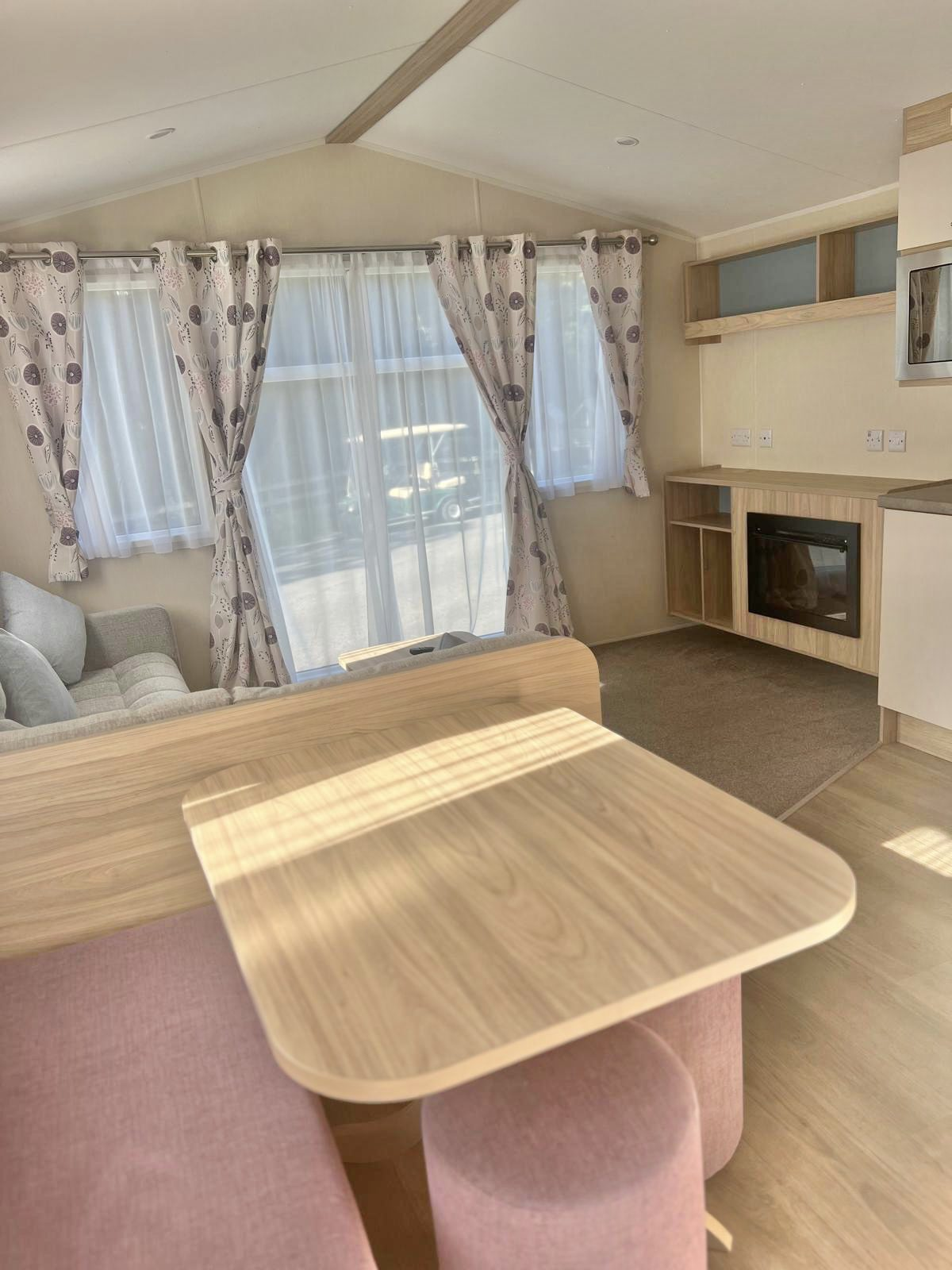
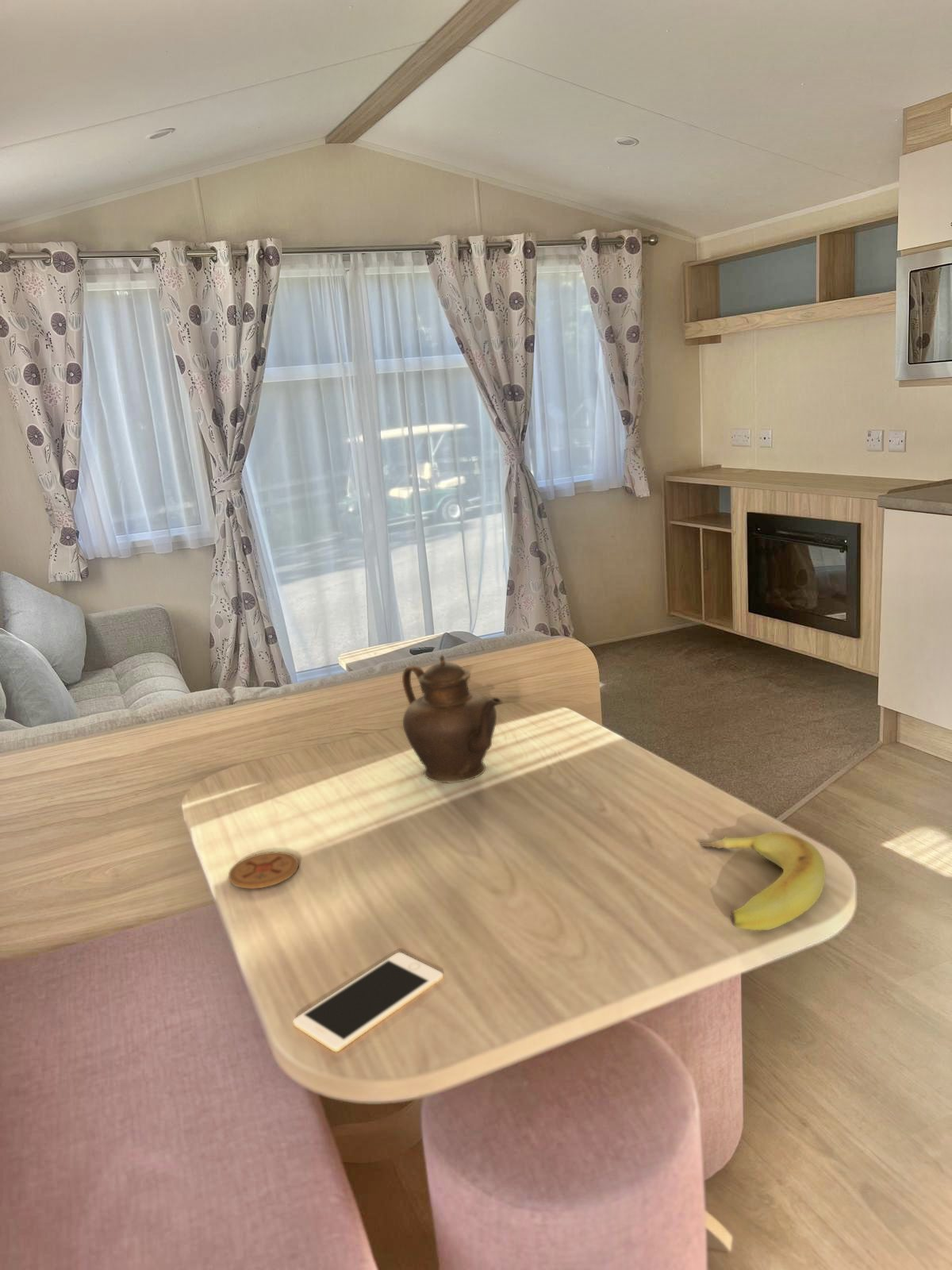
+ banana (760, 854)
+ cell phone (370, 999)
+ coaster (263, 869)
+ teapot (451, 716)
